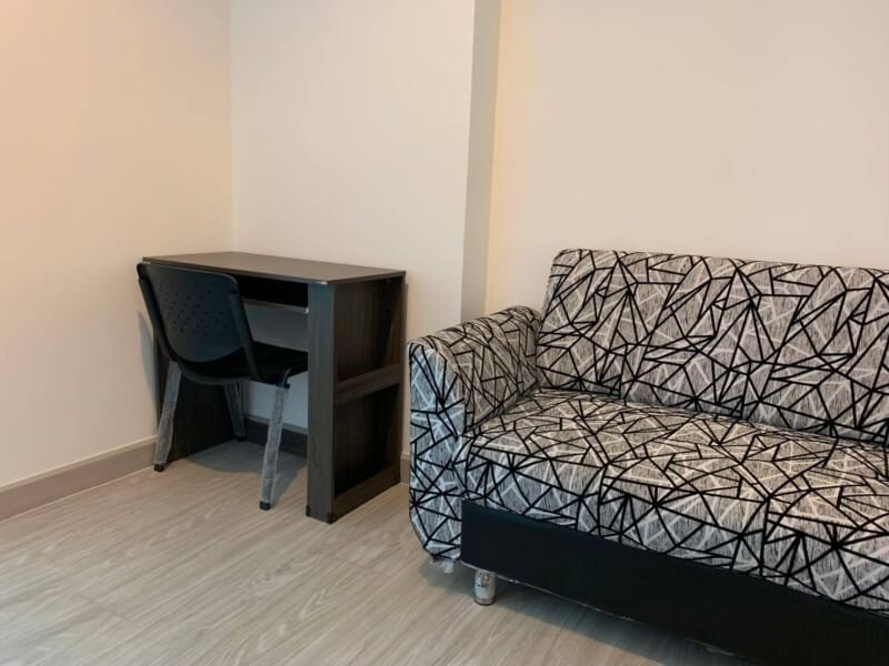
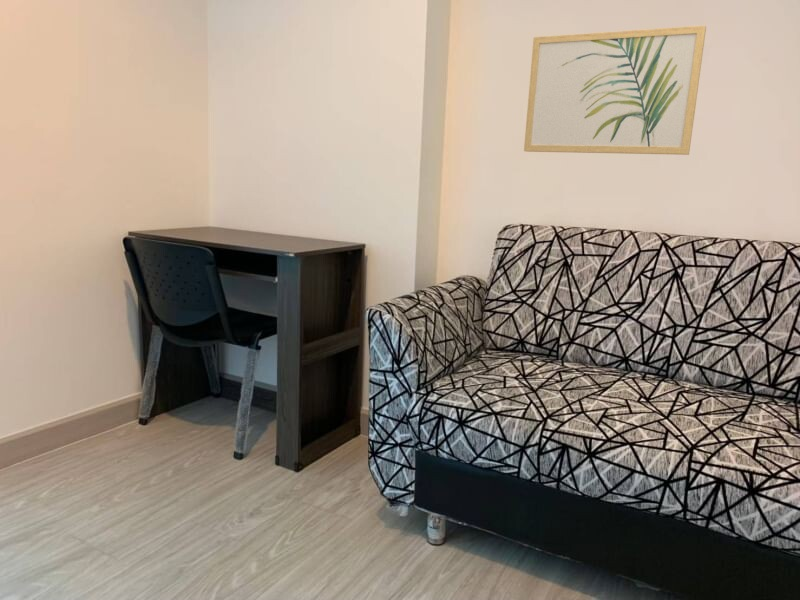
+ wall art (608, 93)
